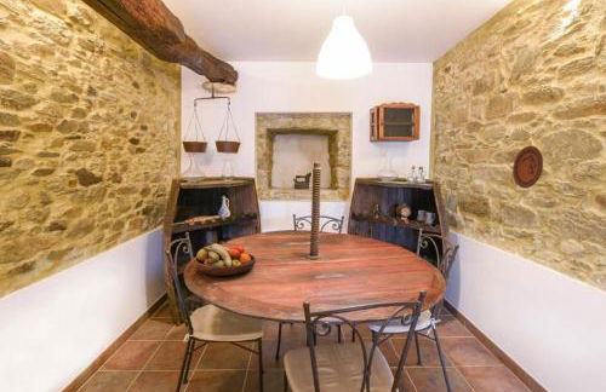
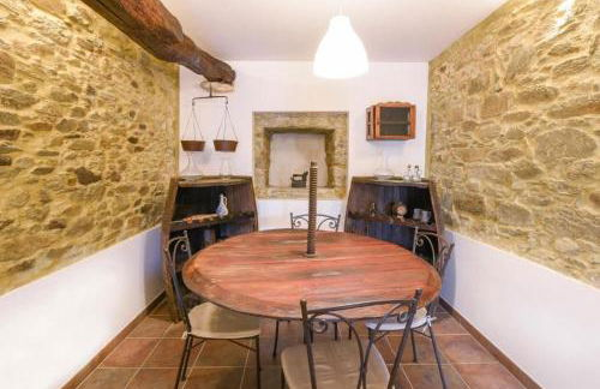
- fruit bowl (225, 255)
- decorative plate (527, 167)
